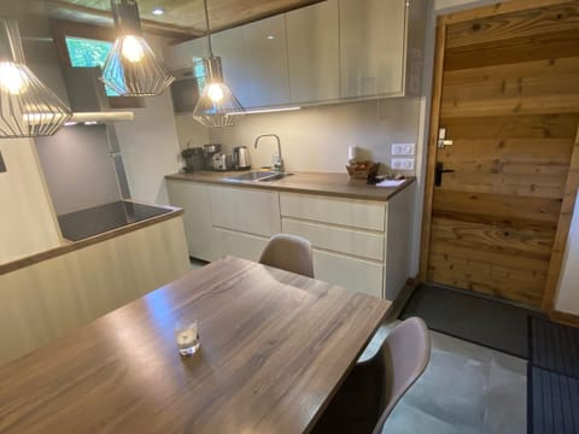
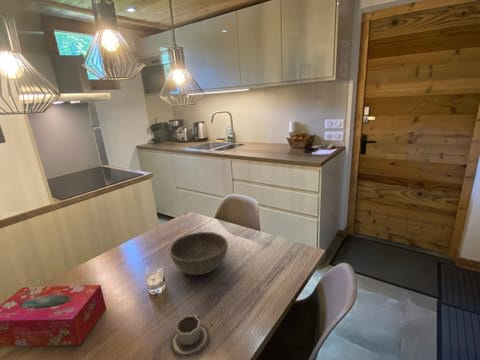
+ cup (189, 332)
+ bowl (200, 255)
+ tissue box (49, 313)
